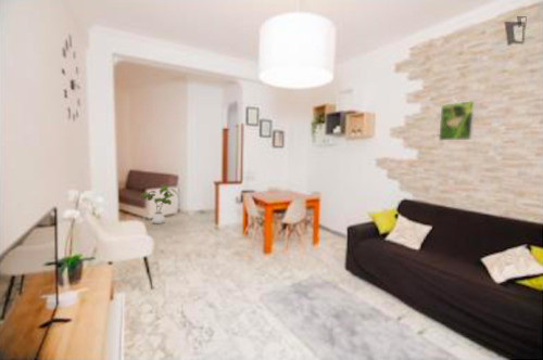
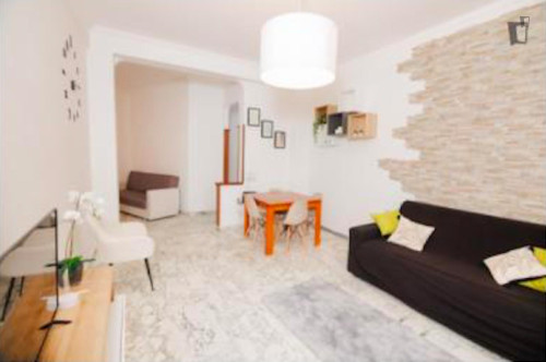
- house plant (163, 203)
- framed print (456, 121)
